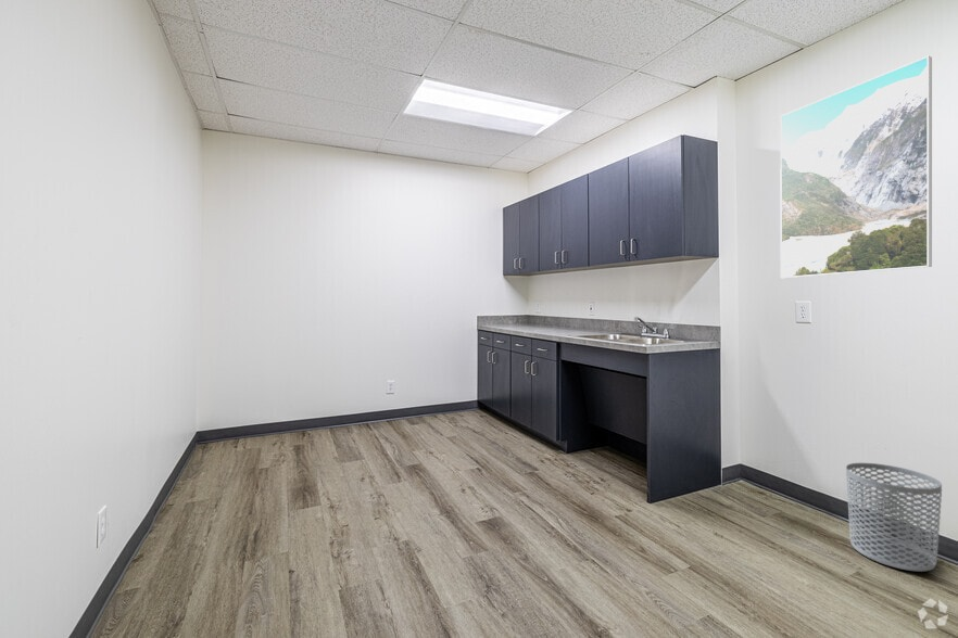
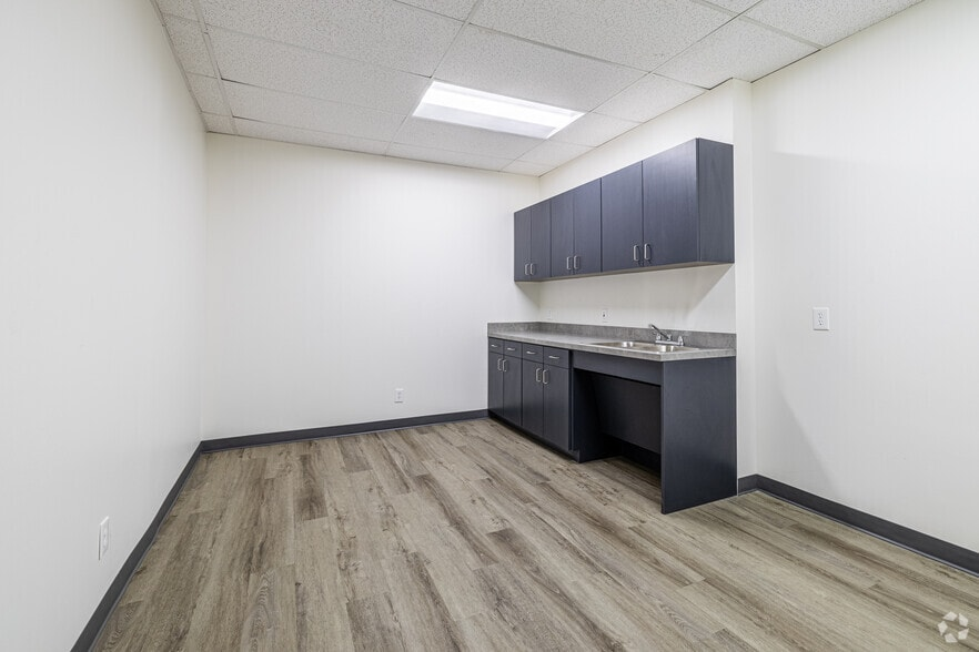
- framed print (846, 181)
- waste bin (891, 513)
